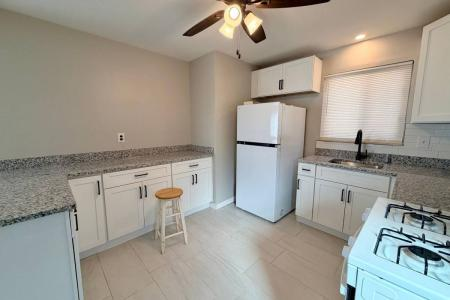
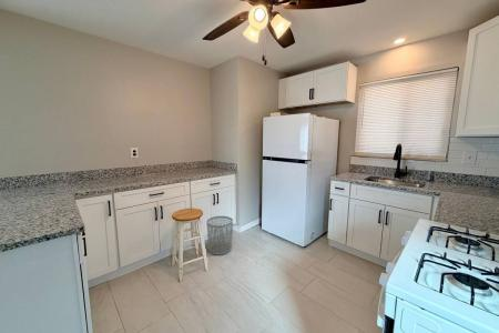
+ waste bin (220, 234)
